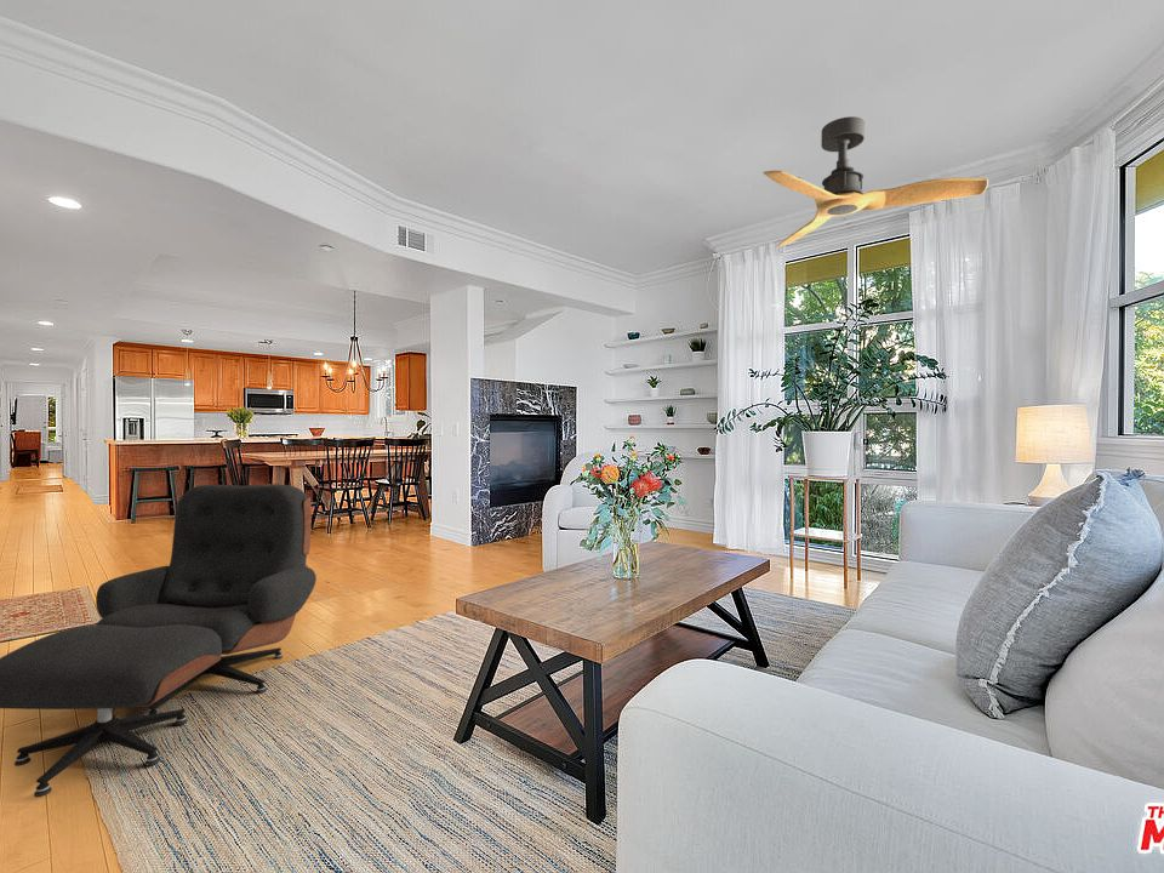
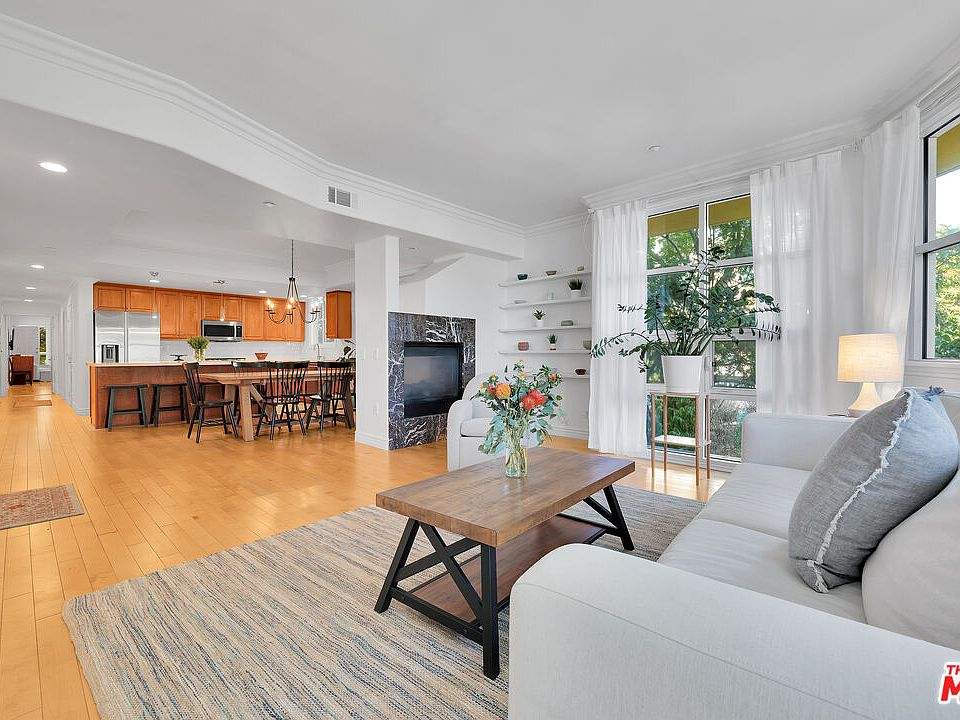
- lounge chair (173, 599)
- ceiling fan (860, 172)
